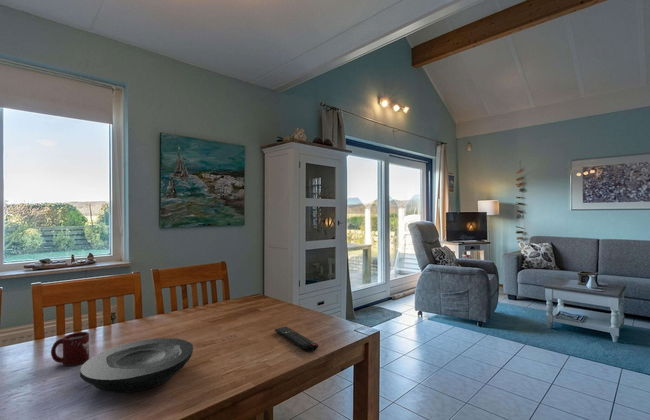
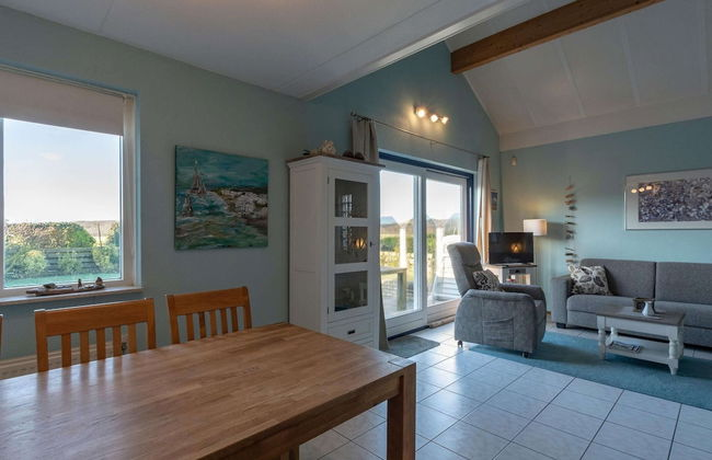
- remote control (295, 338)
- cup (70, 349)
- plate (141, 366)
